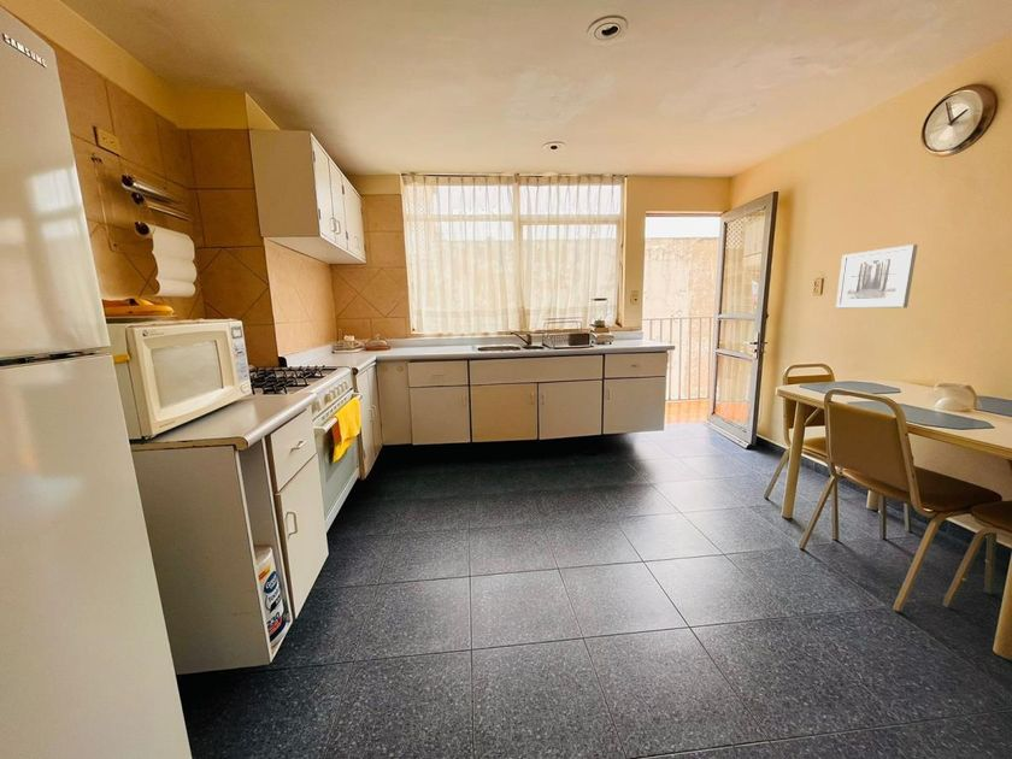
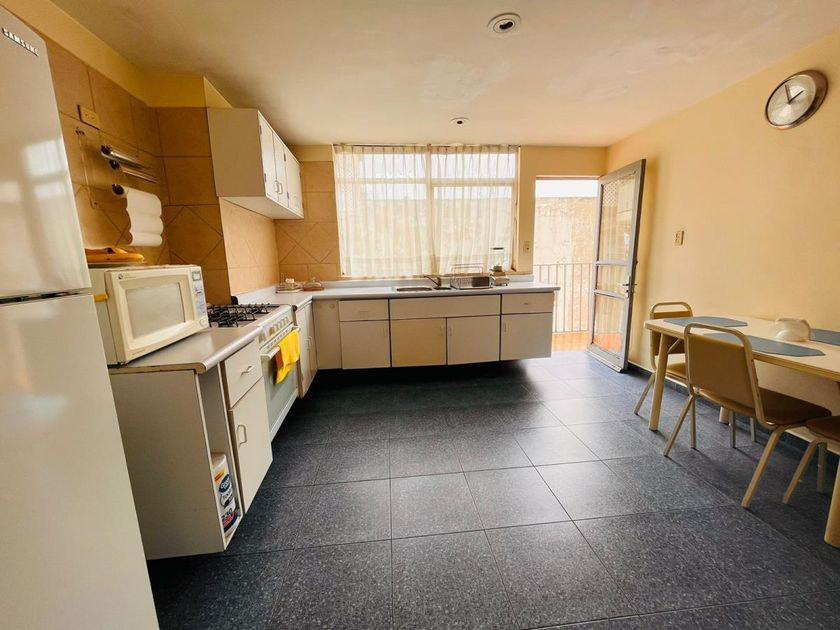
- wall art (872, 280)
